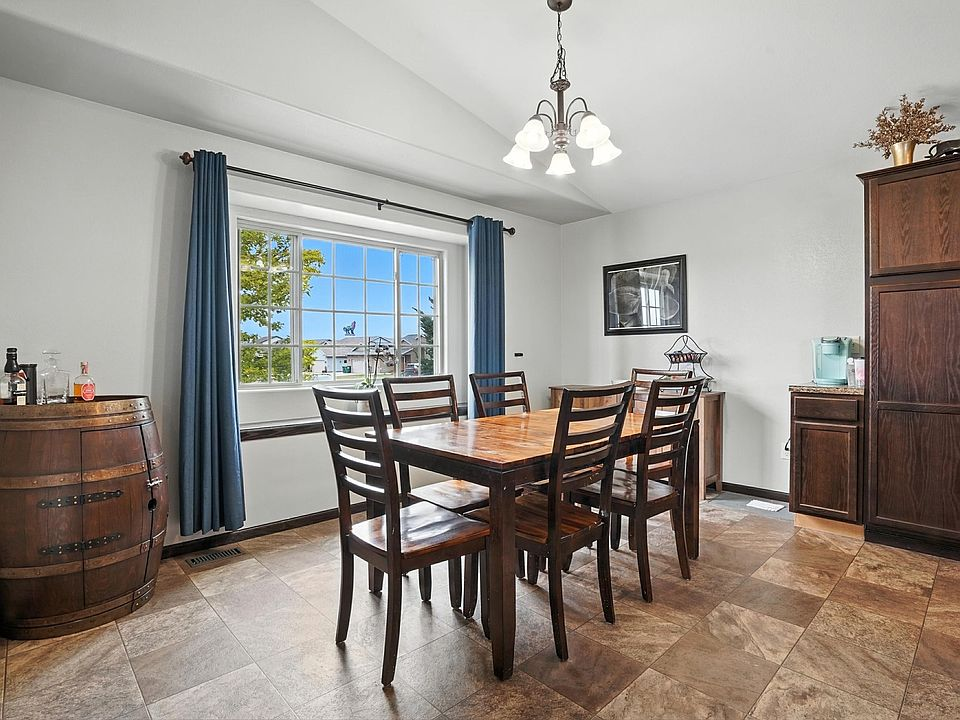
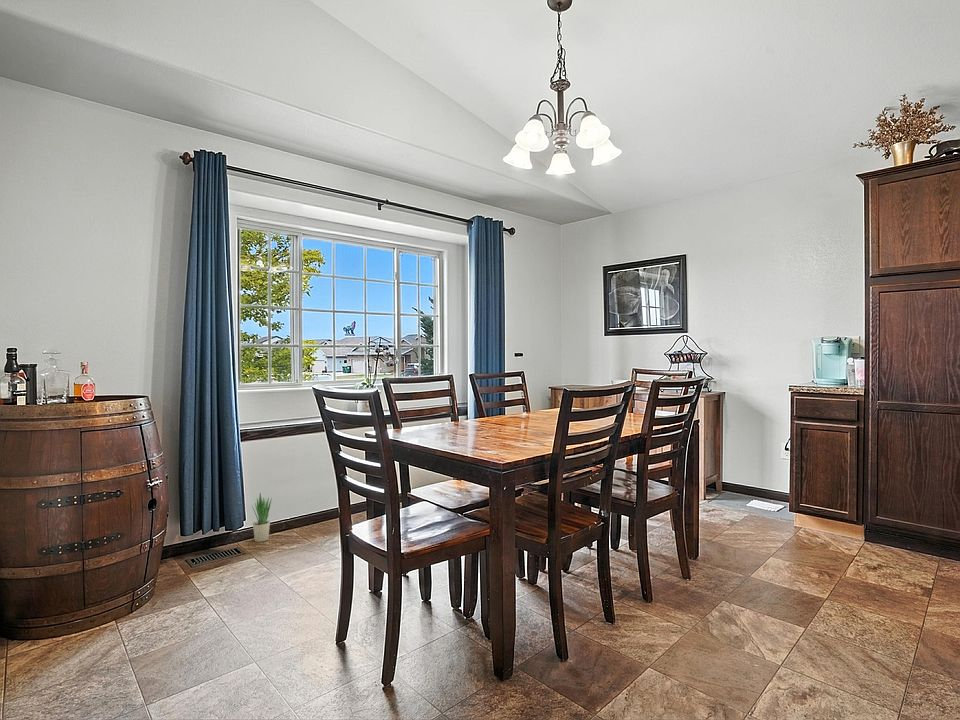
+ potted plant (262, 515)
